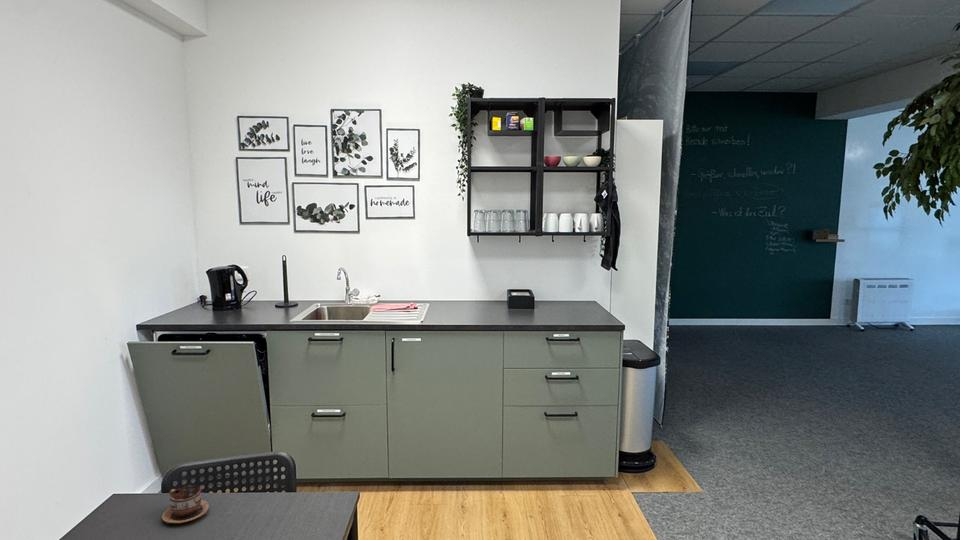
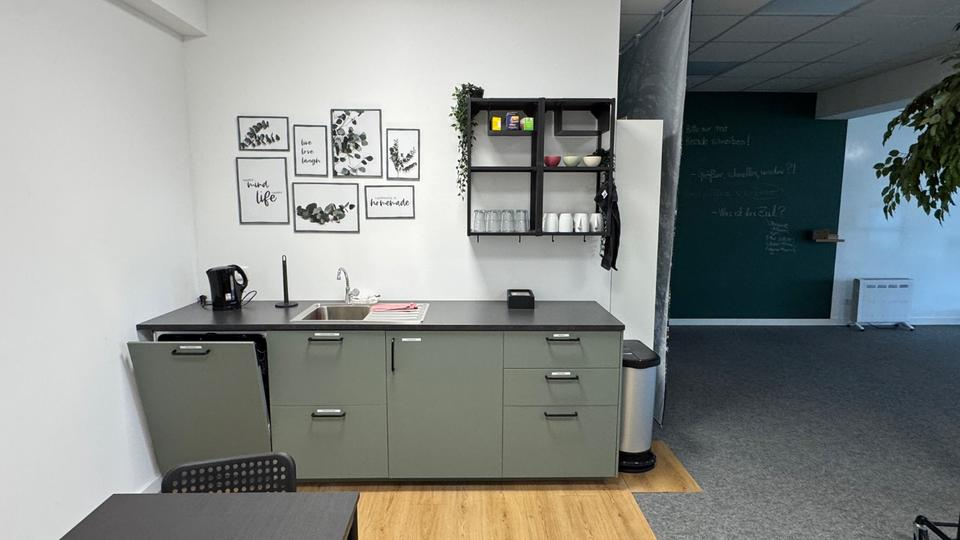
- cup (184, 502)
